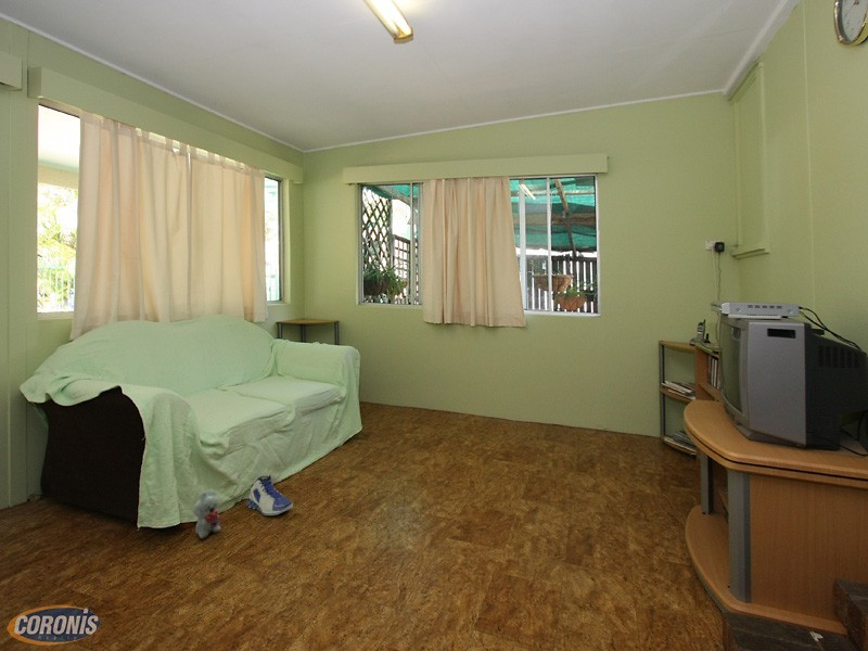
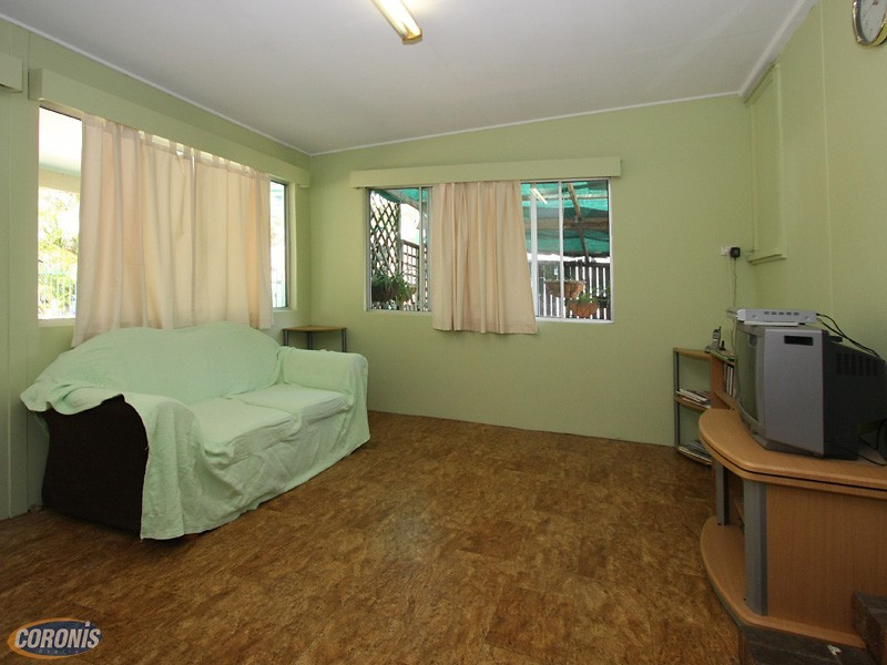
- sneaker (267, 493)
- plush toy (206, 511)
